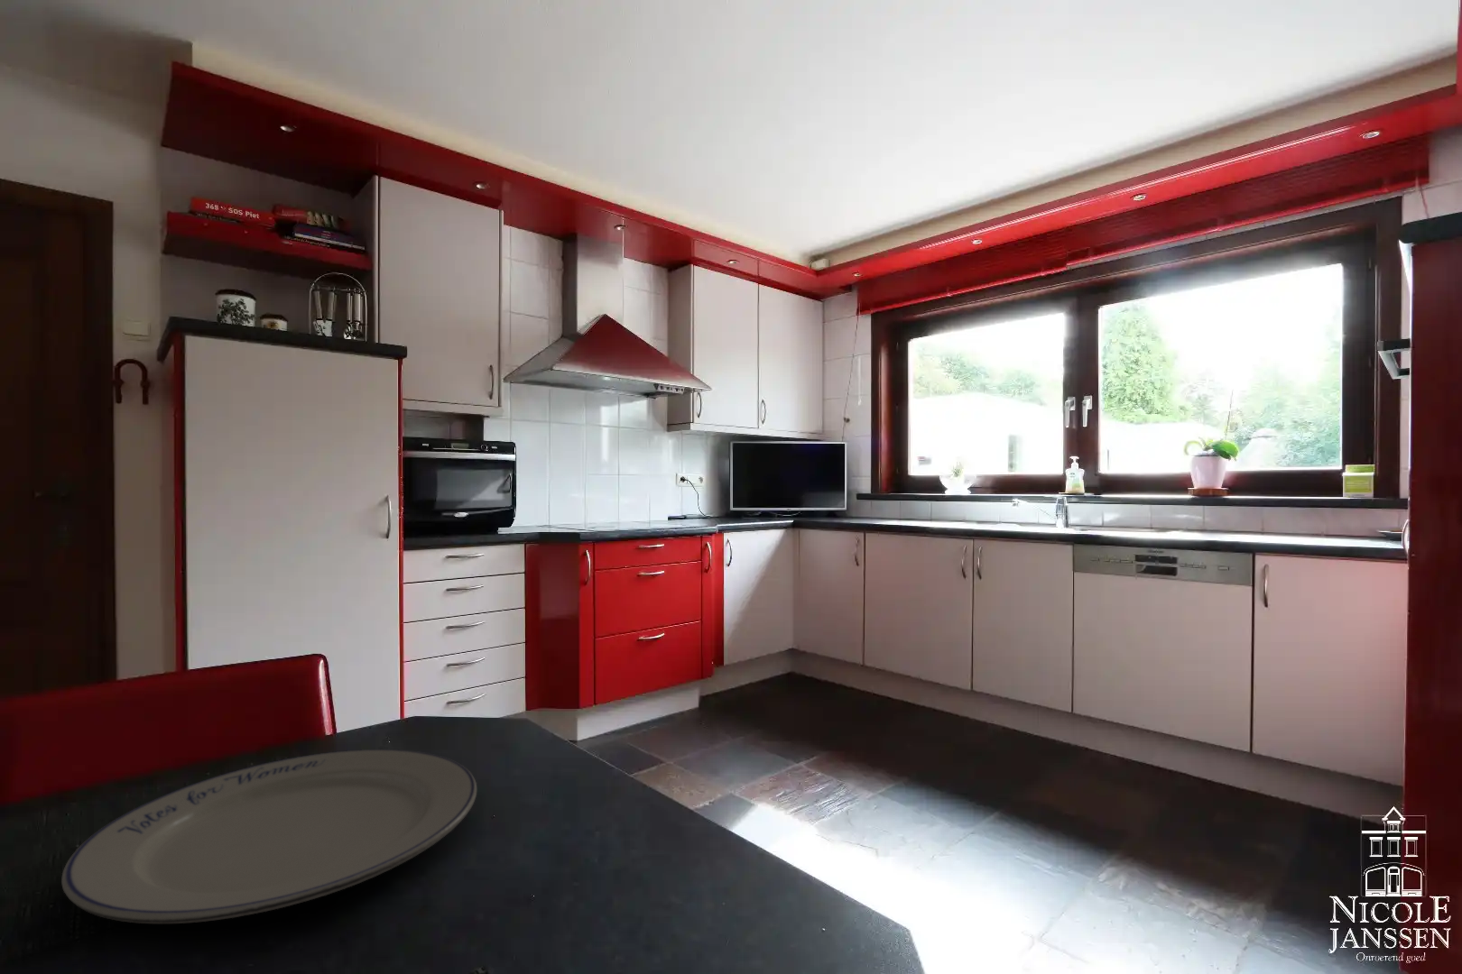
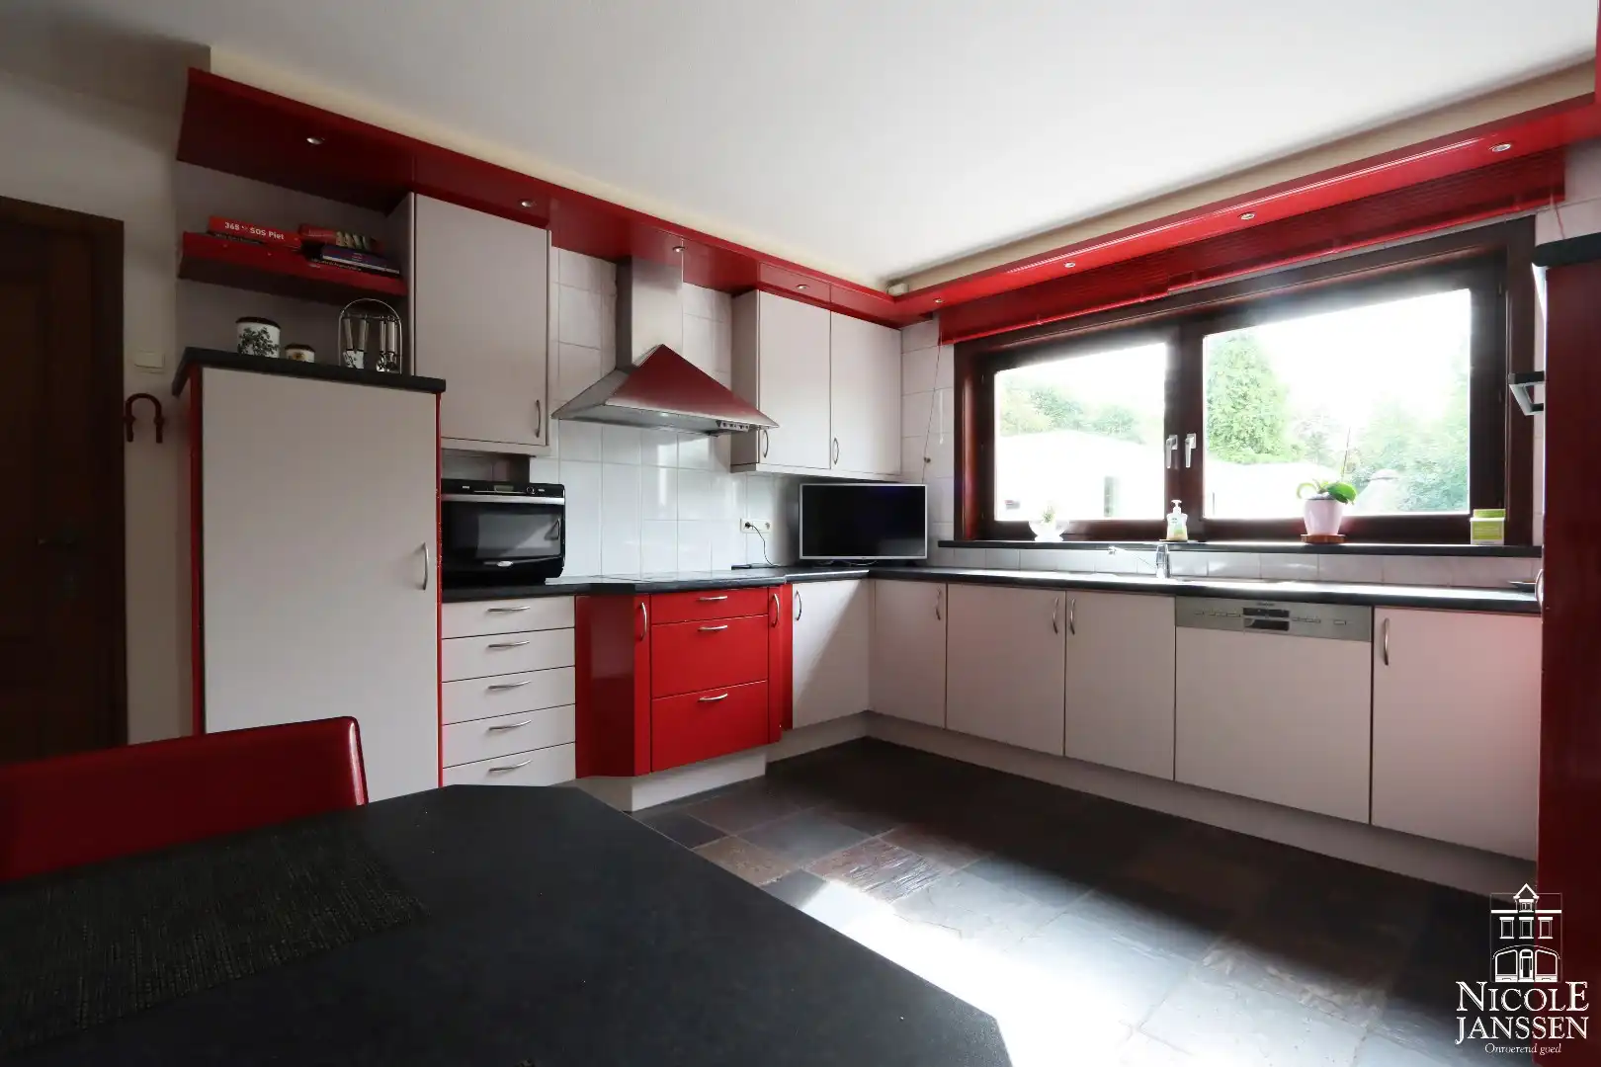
- chinaware (296, 825)
